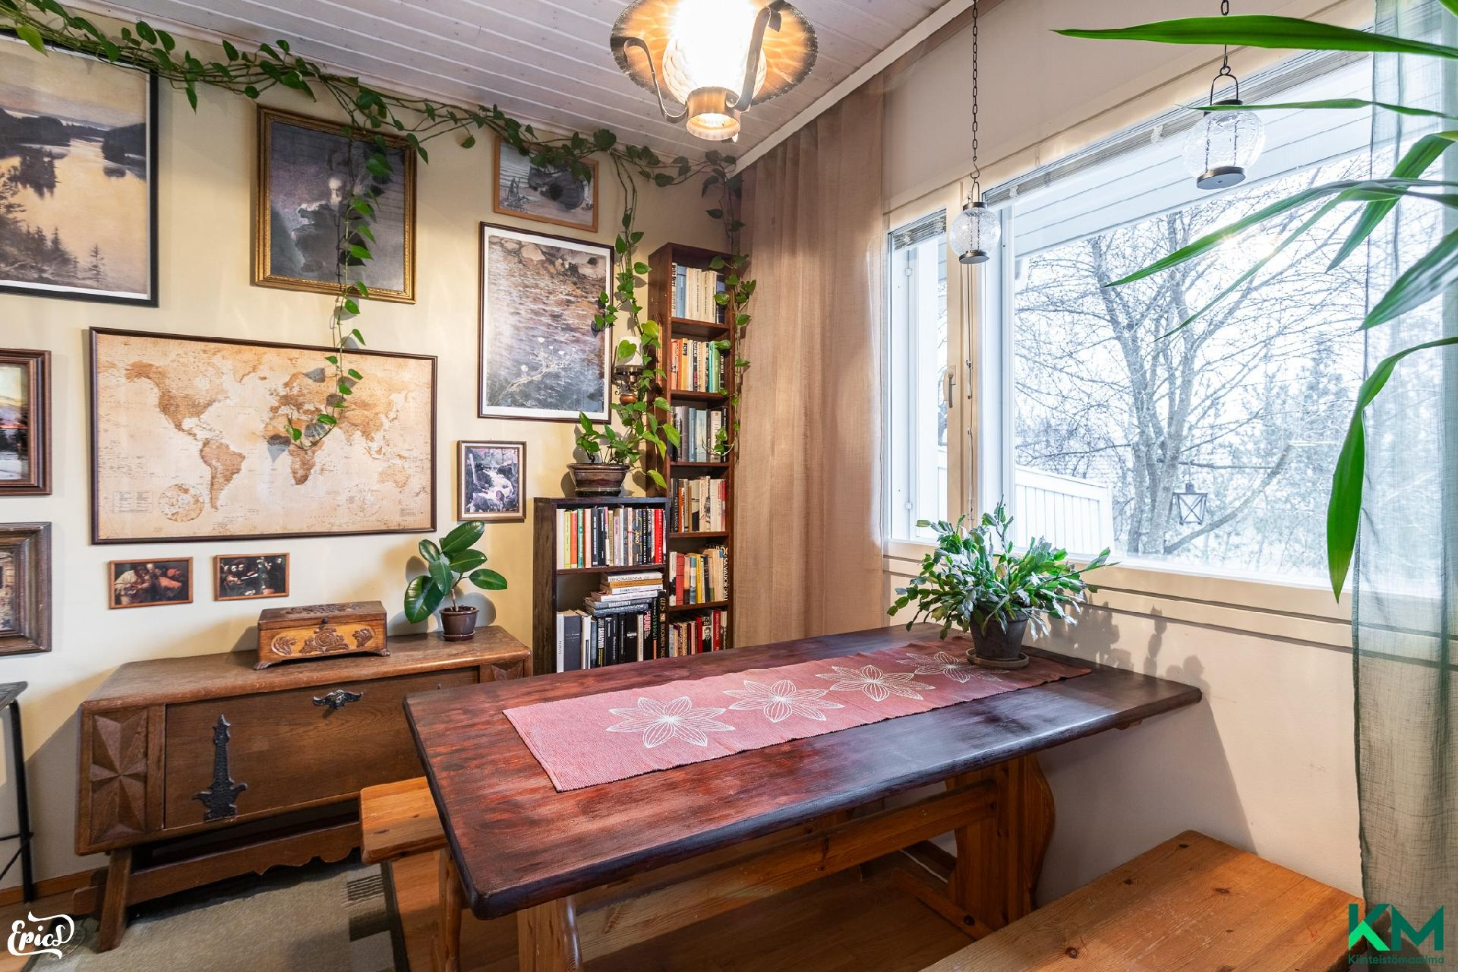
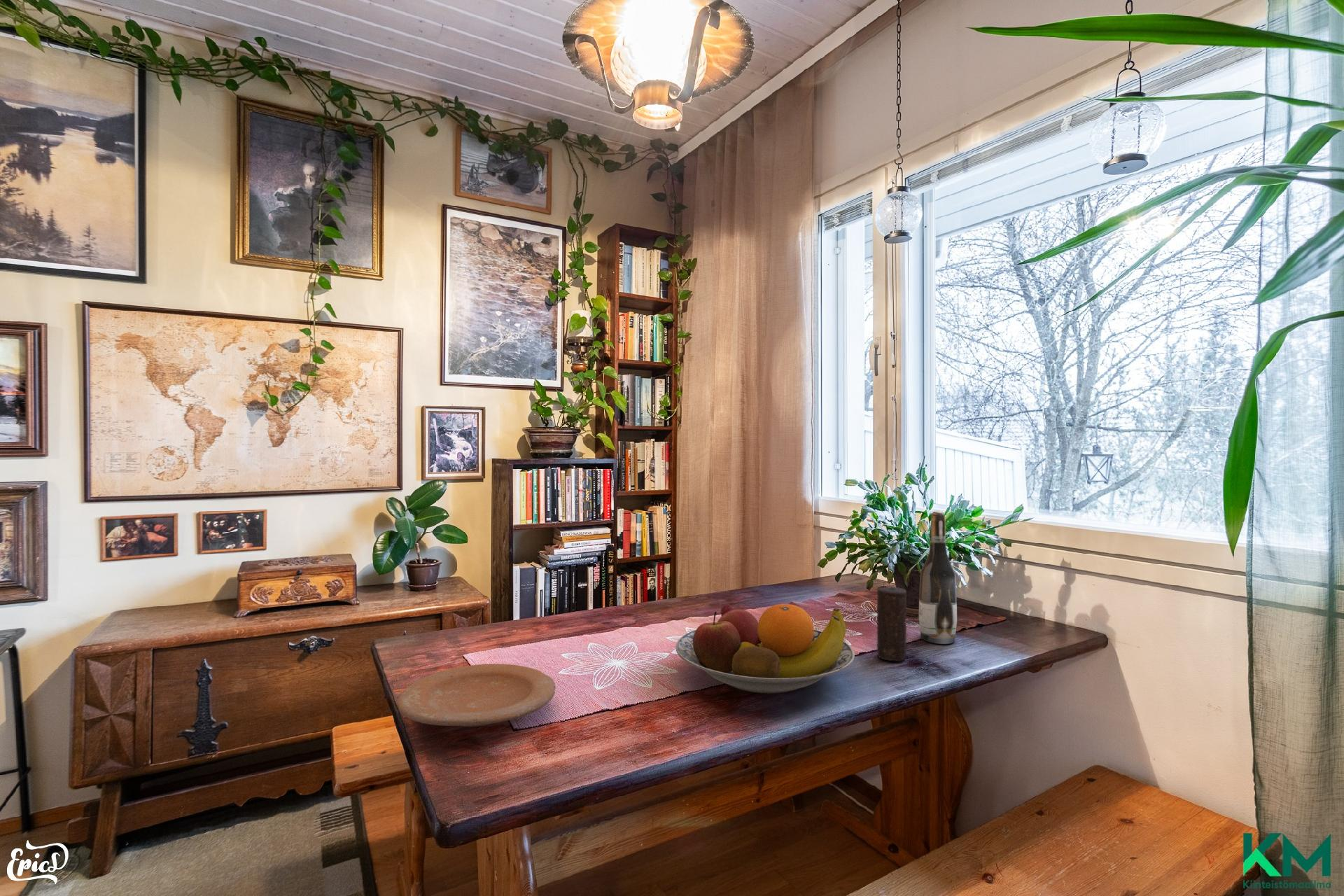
+ wine bottle (937, 575)
+ plate (479, 701)
+ fruit bowl (763, 639)
+ candle (891, 623)
